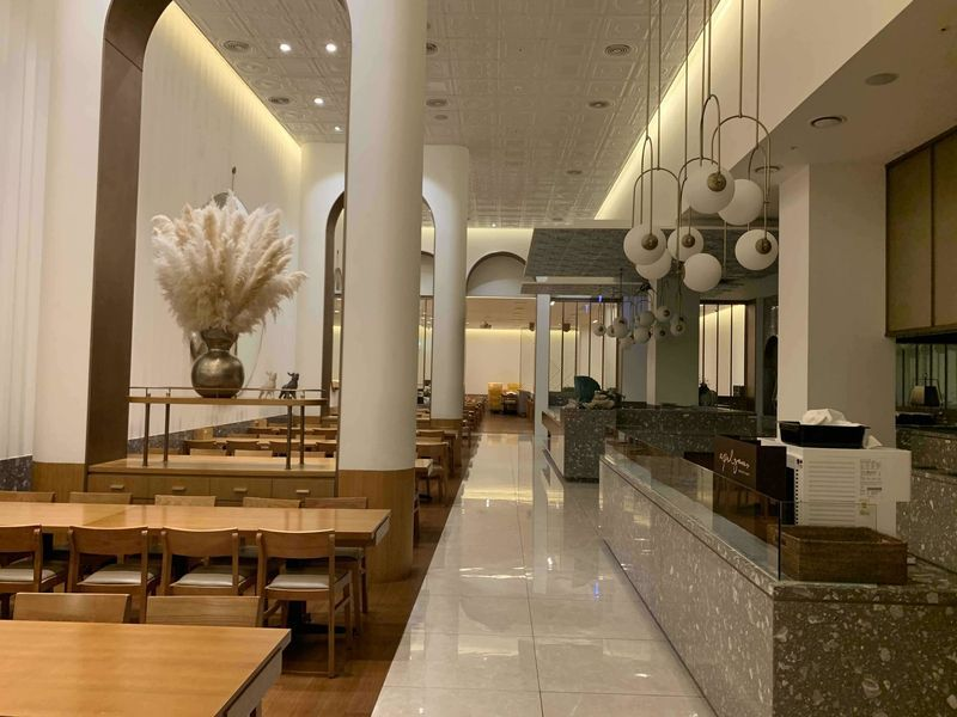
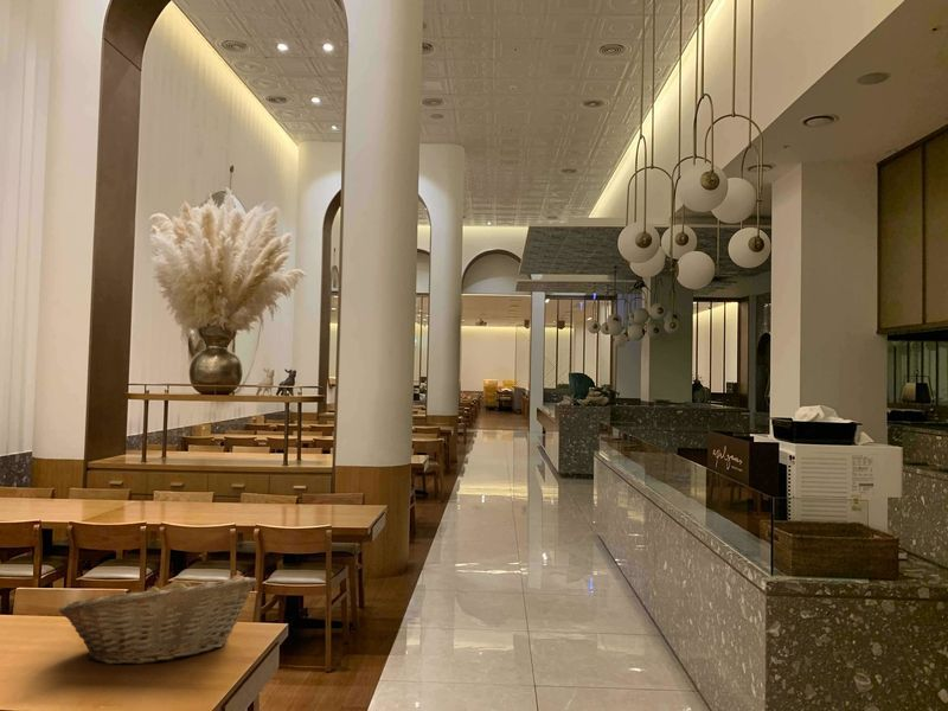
+ fruit basket (162, 609)
